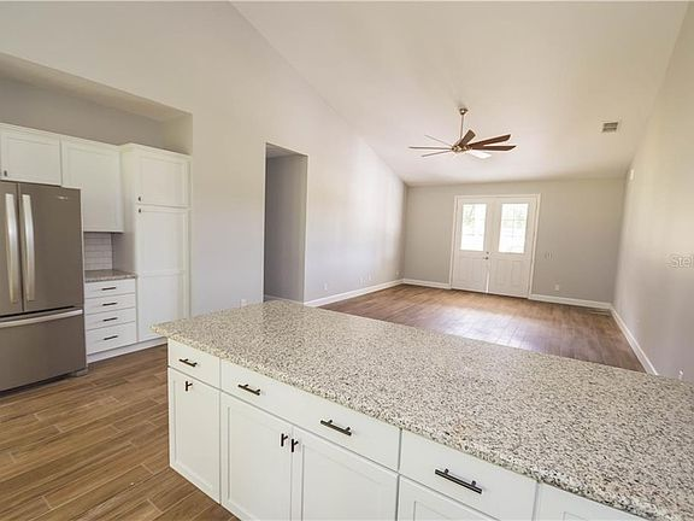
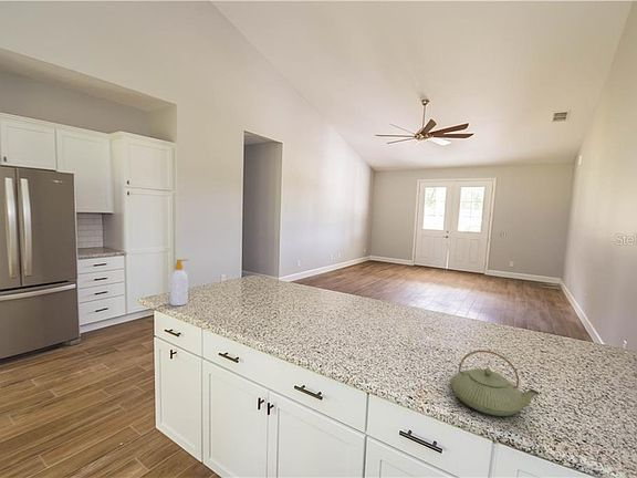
+ soap bottle (179, 281)
+ teapot (492, 377)
